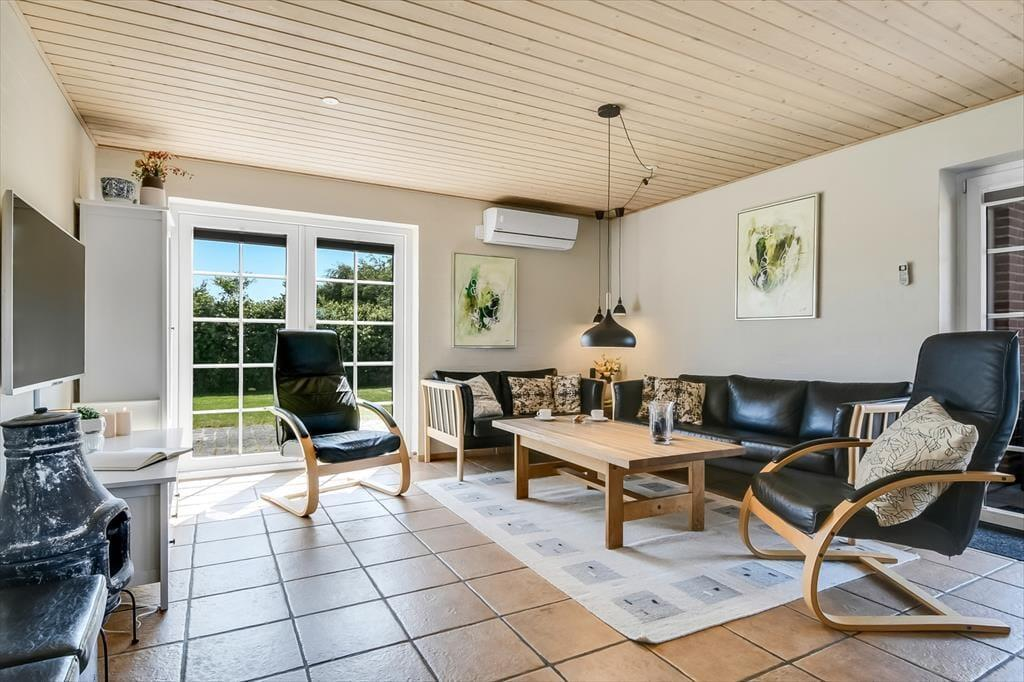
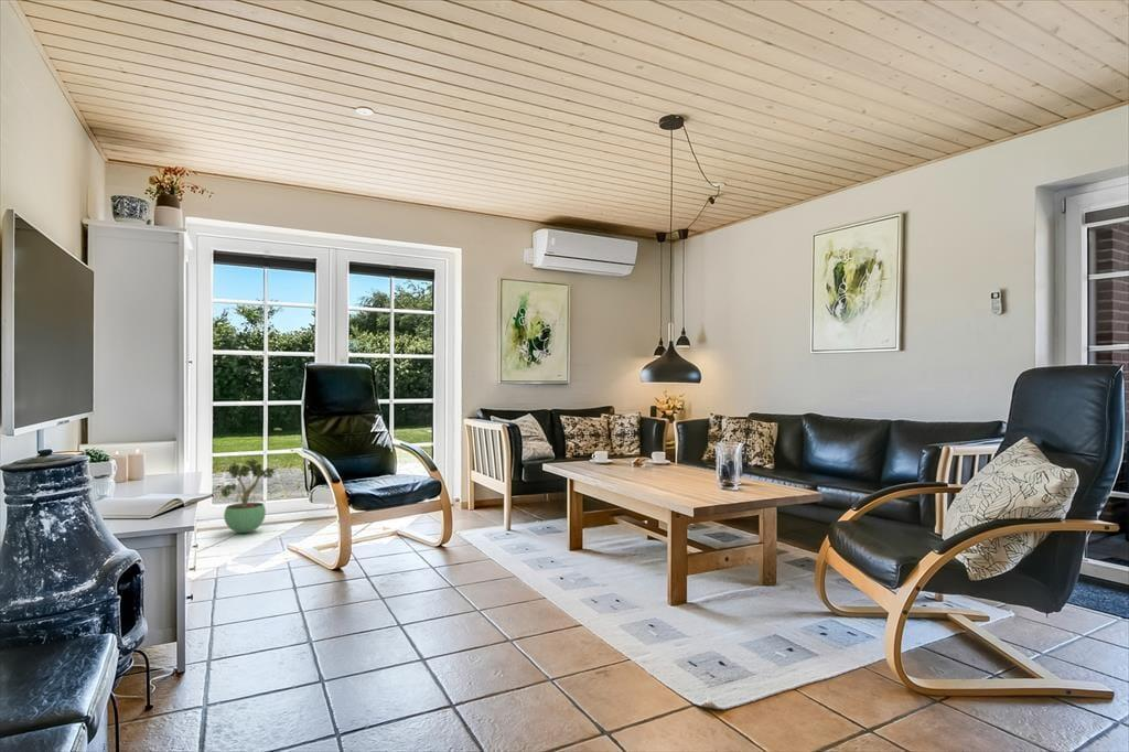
+ potted plant (247, 495)
